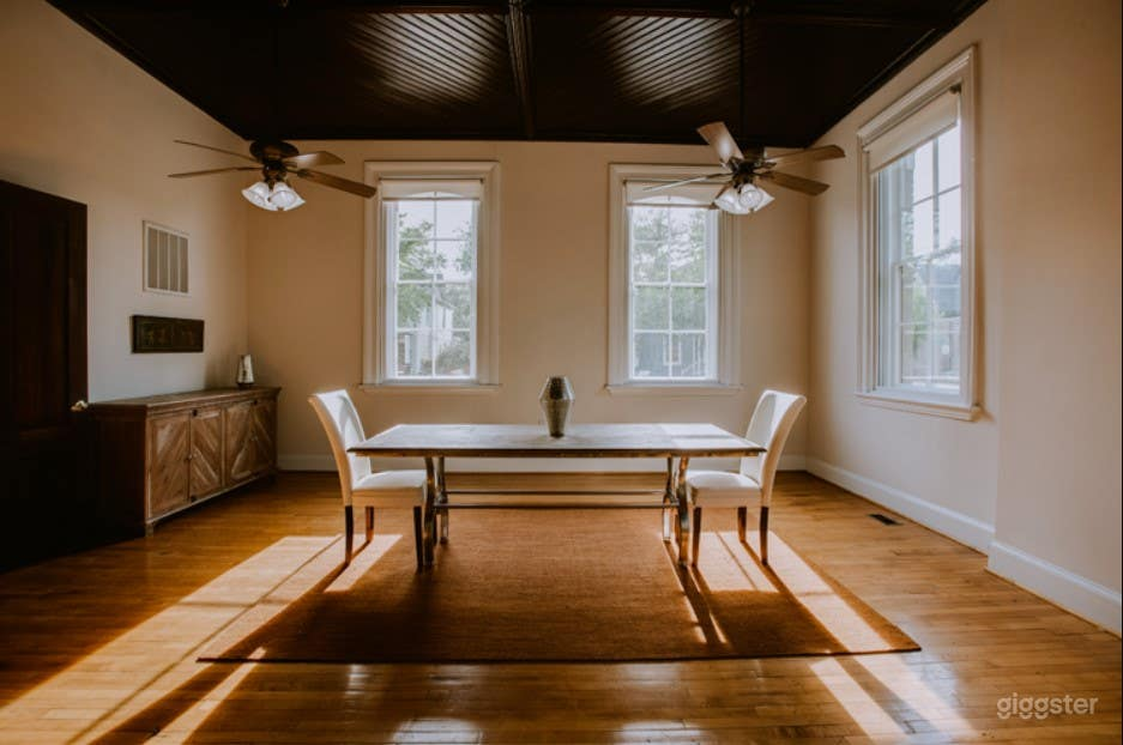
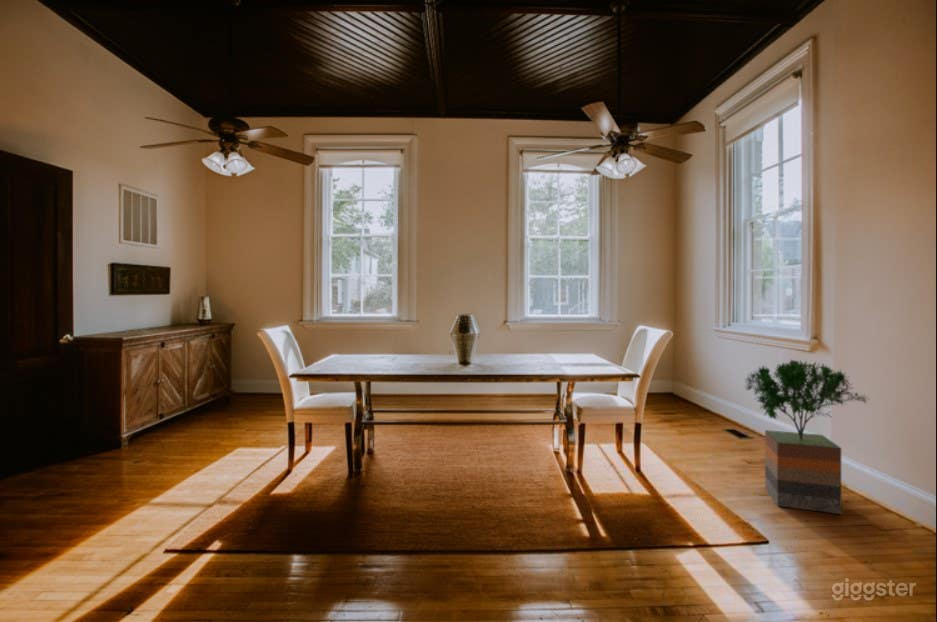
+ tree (801, 430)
